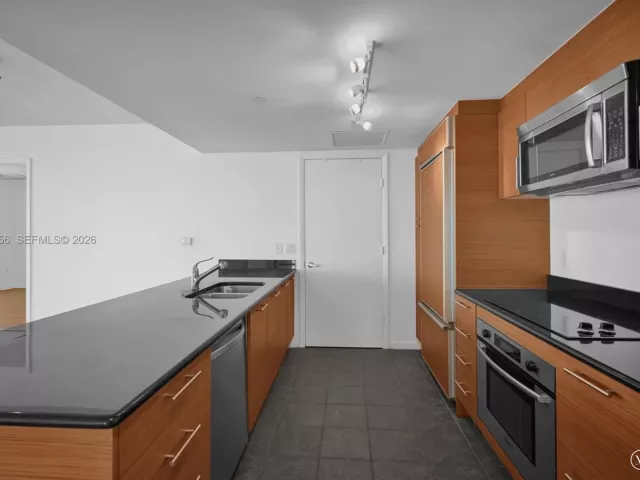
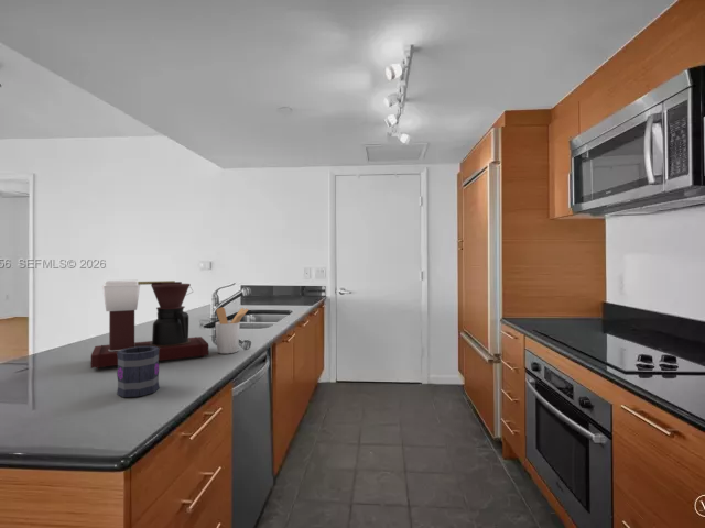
+ utensil holder (232, 329)
+ coffee maker (154, 321)
+ mug (138, 369)
